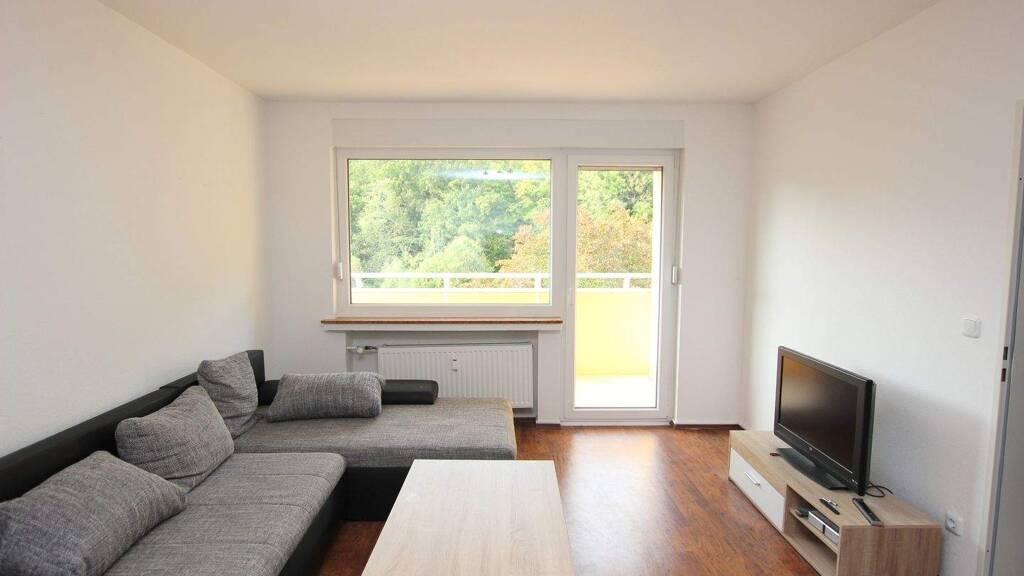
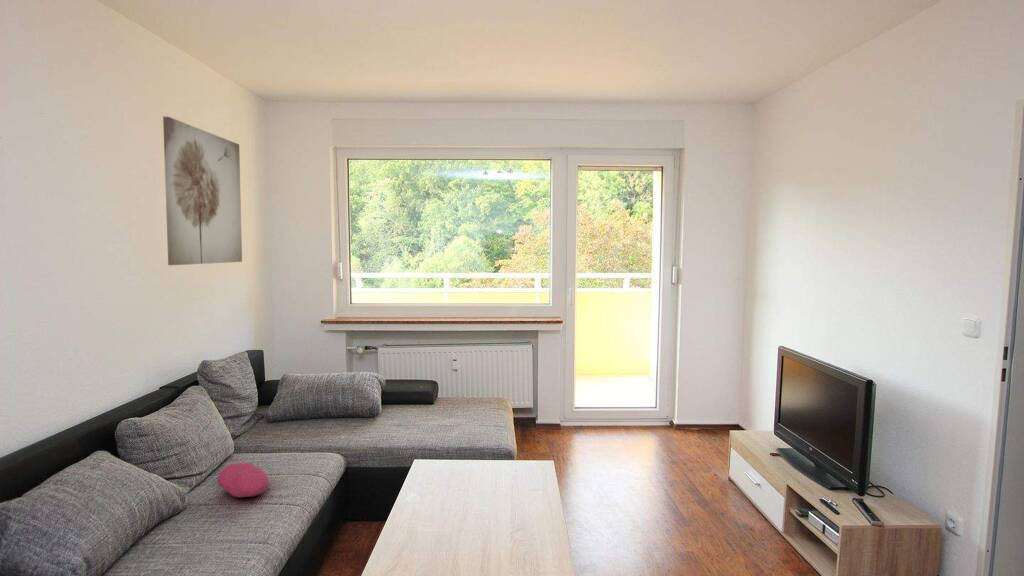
+ cushion (243, 481)
+ wall art (207, 198)
